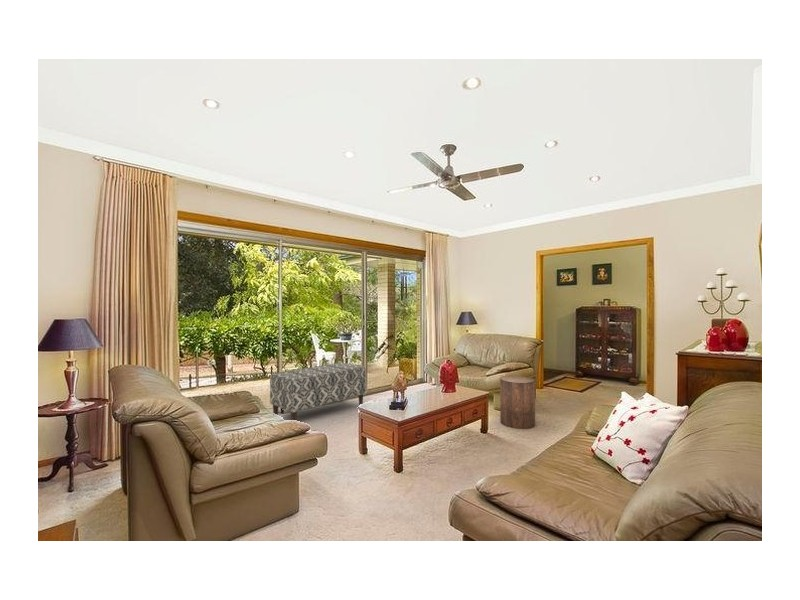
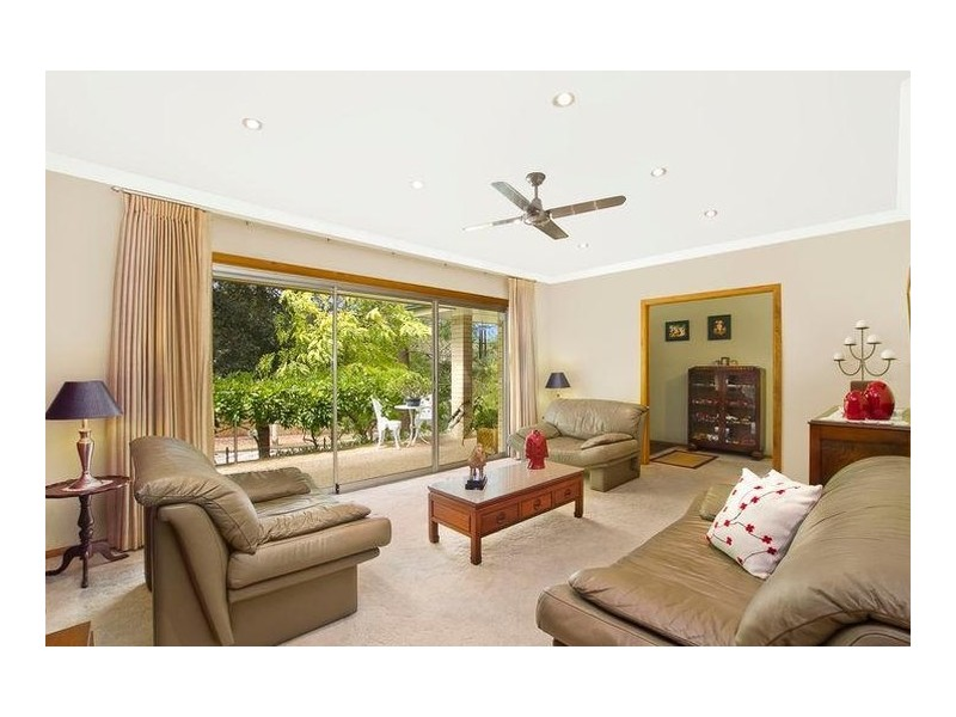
- stool (517, 401)
- bench (320, 390)
